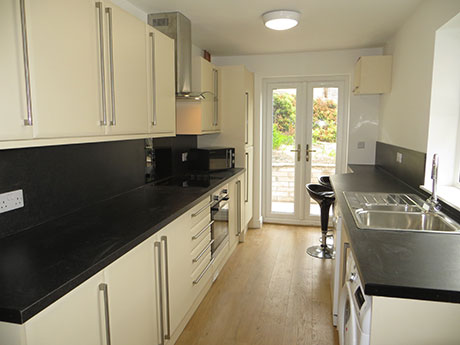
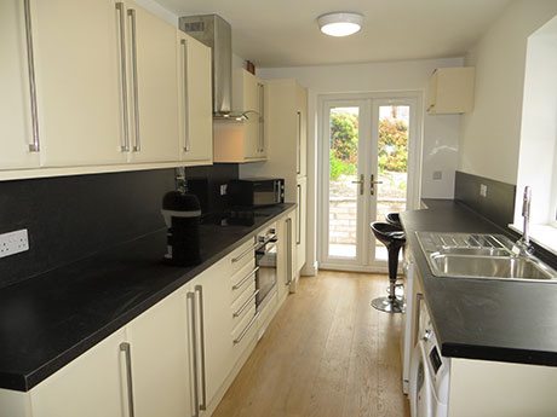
+ coffee maker (180, 226)
